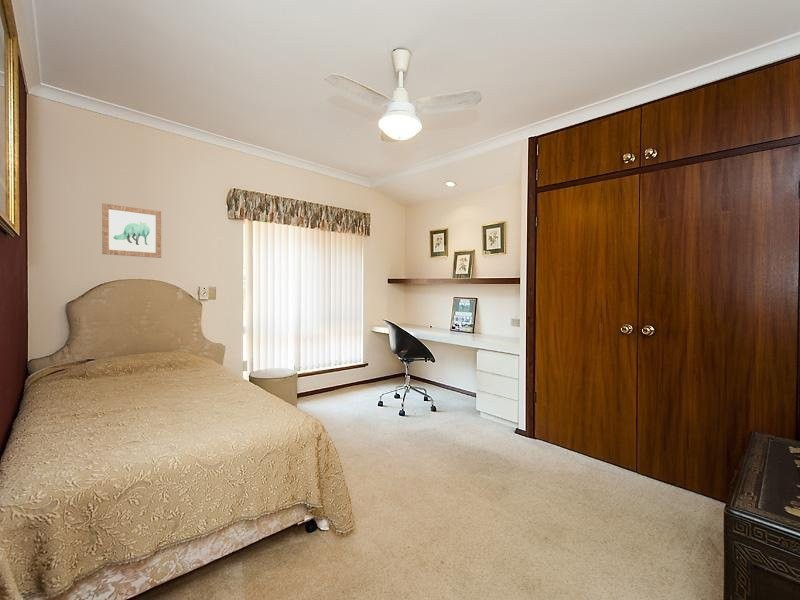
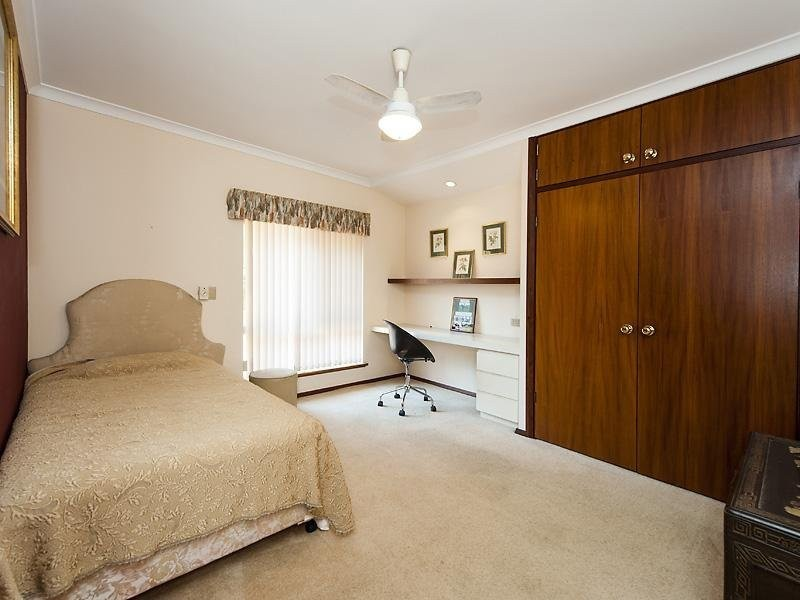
- wall art (132, 231)
